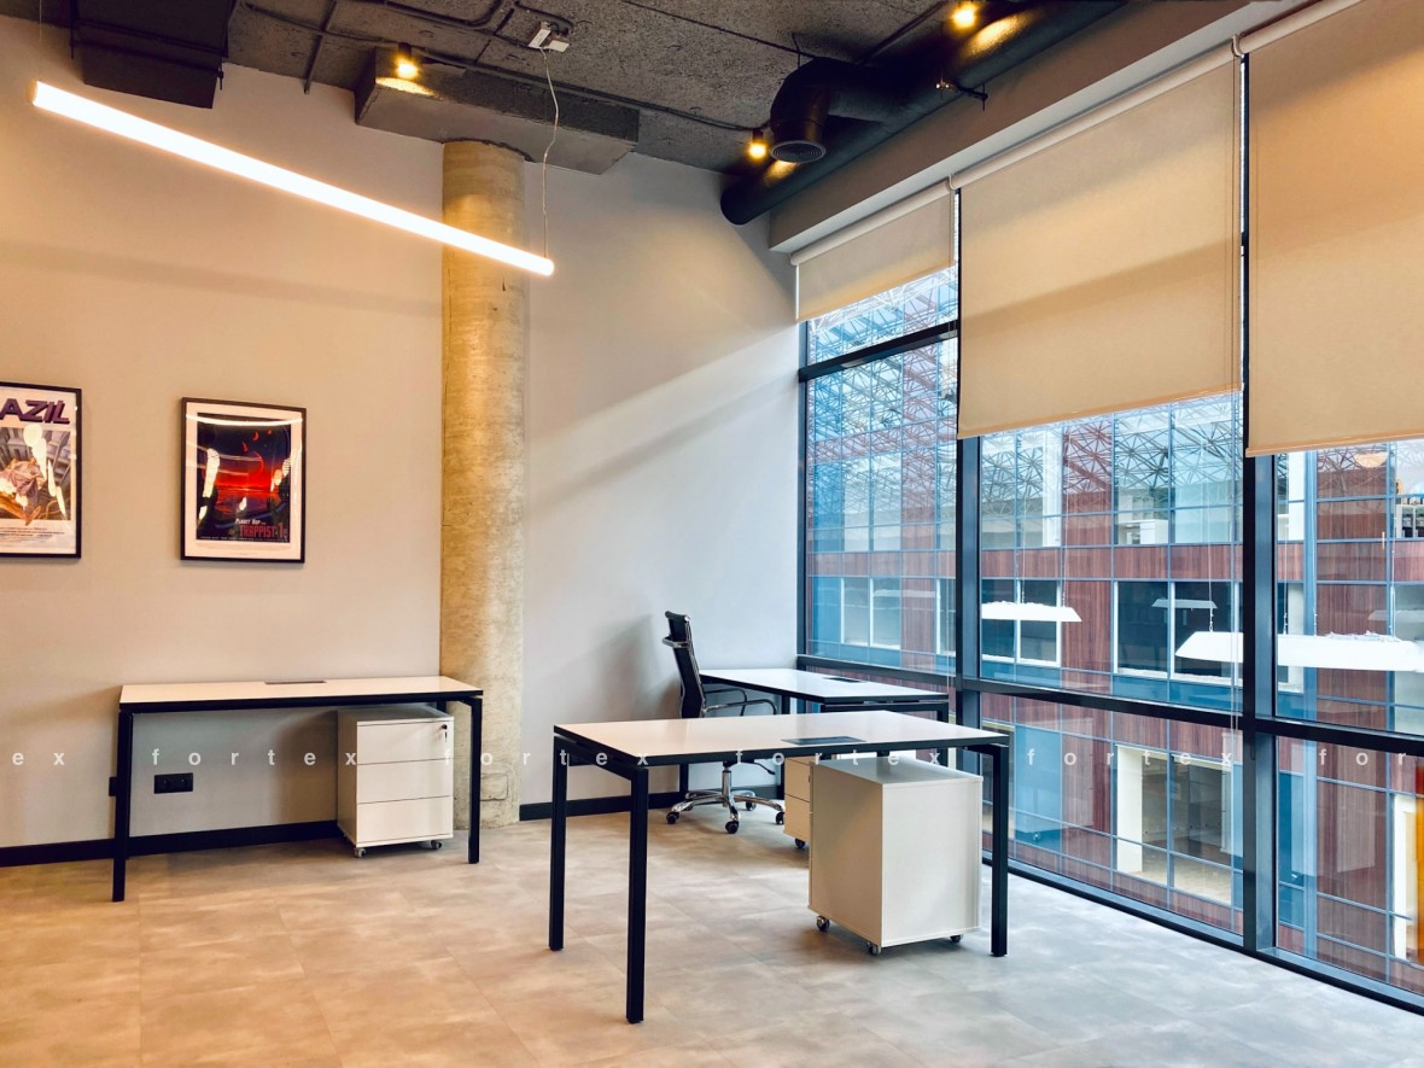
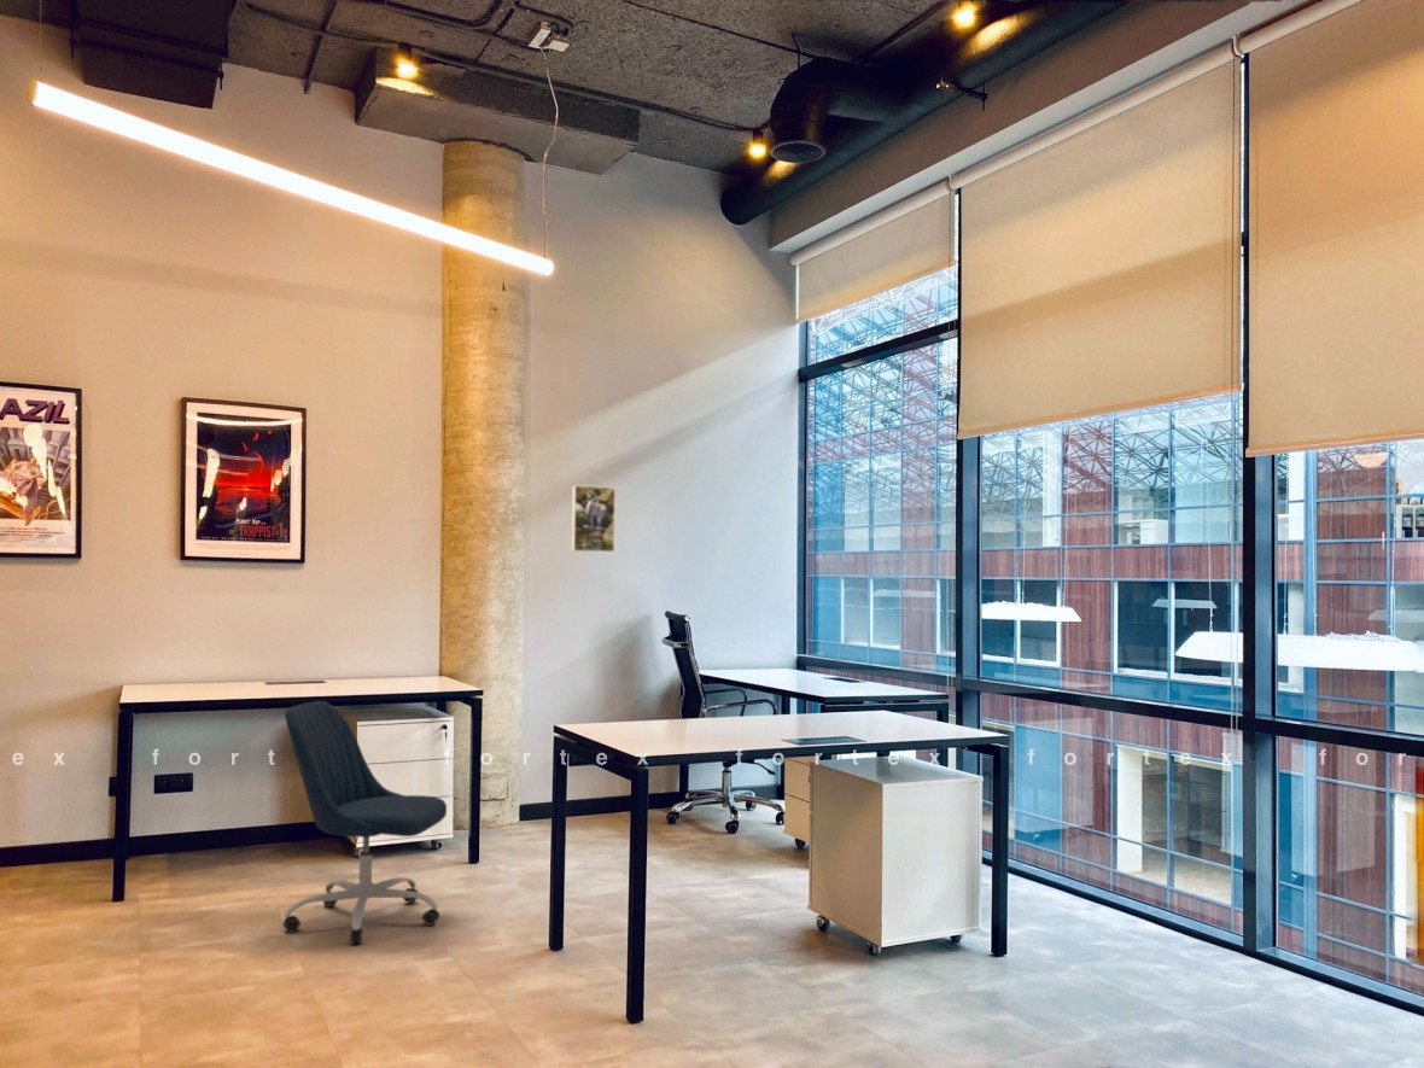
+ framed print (594, 519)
+ office chair (367, 812)
